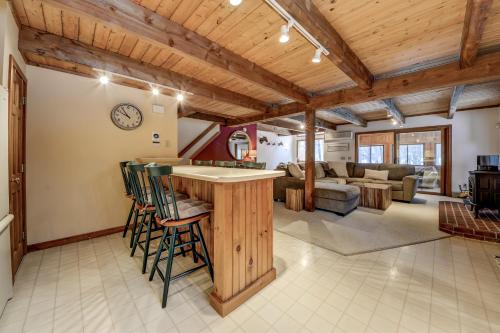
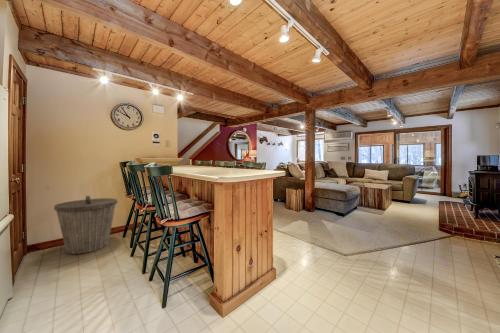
+ trash can (88, 221)
